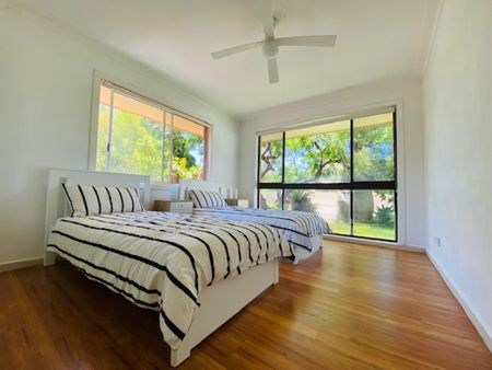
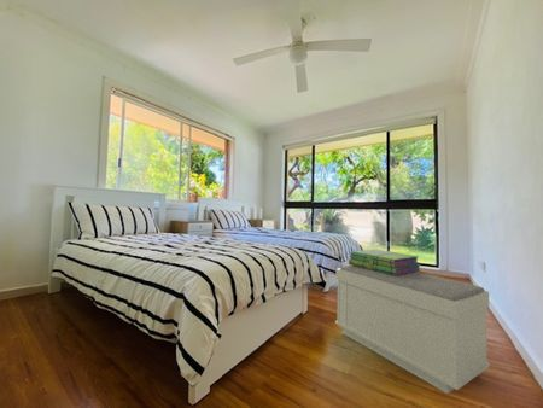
+ bench (401, 311)
+ stack of books (383, 260)
